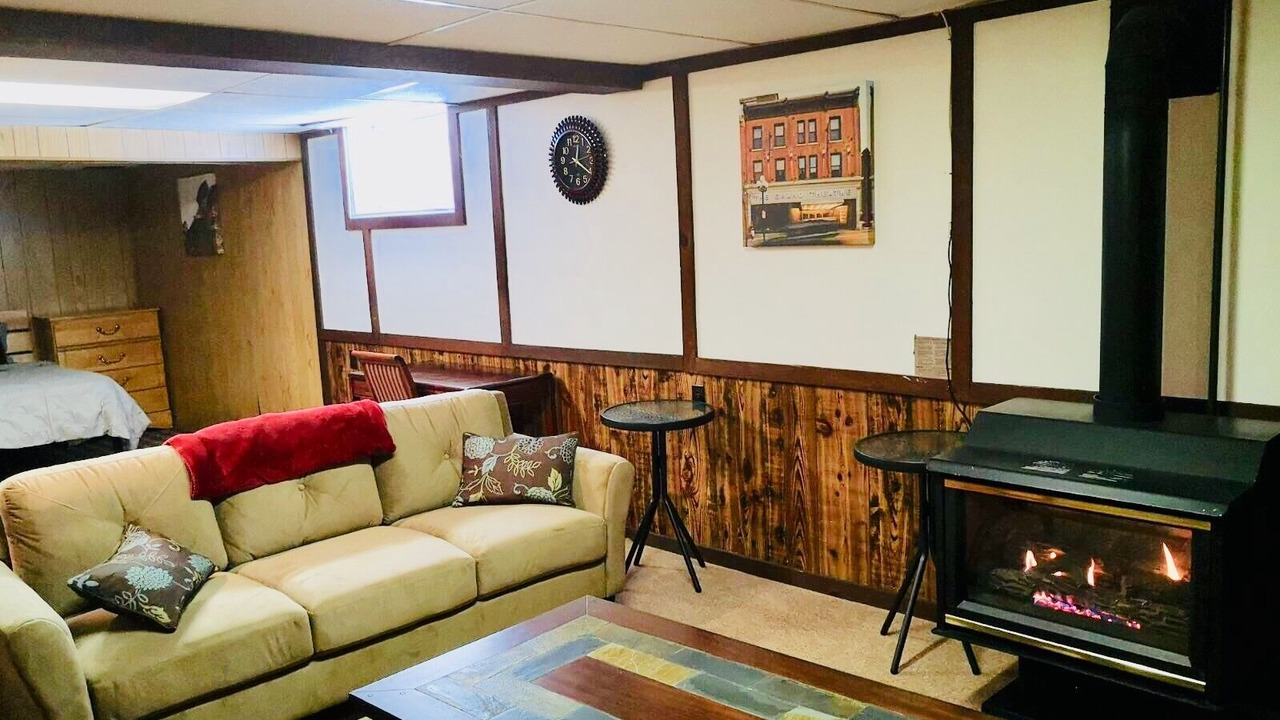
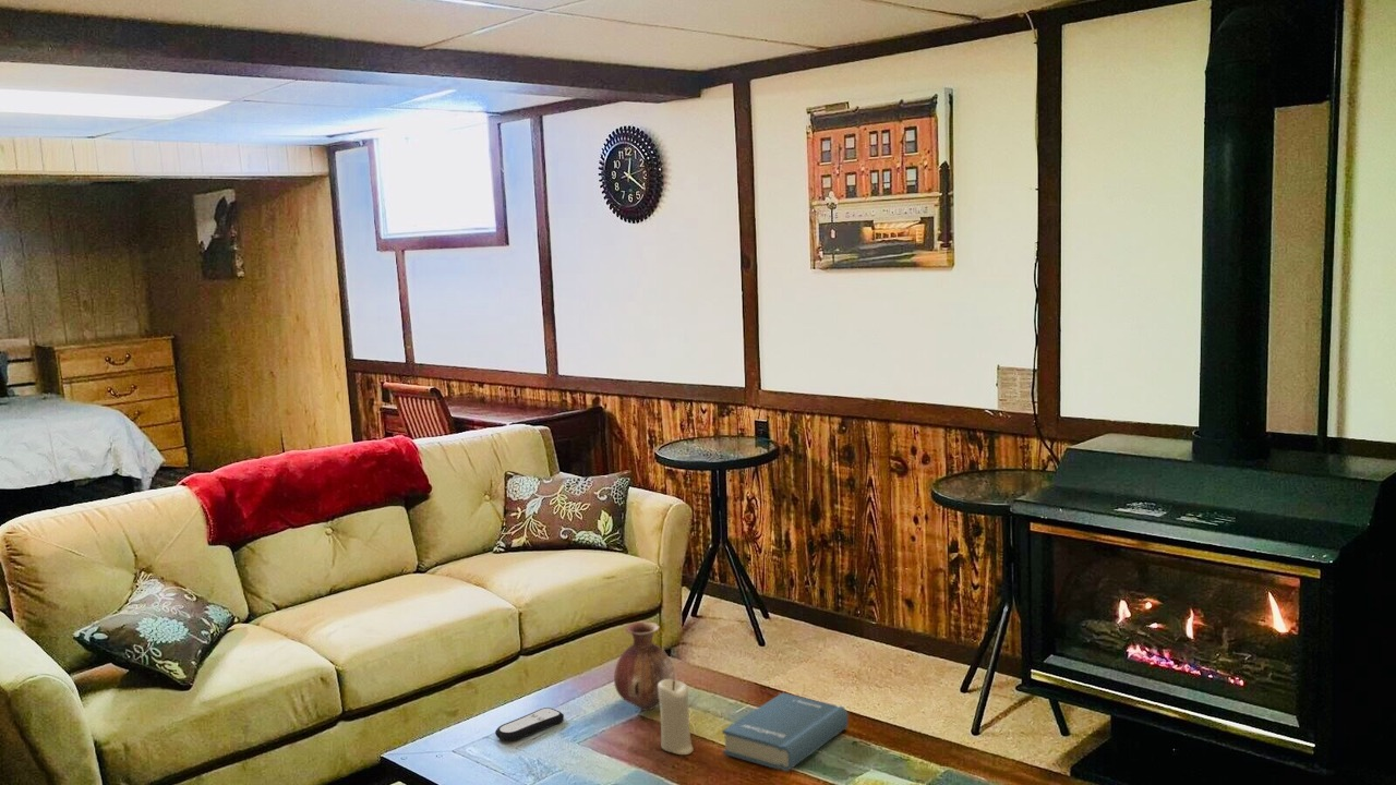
+ hardback book (786, 729)
+ candle (675, 714)
+ remote control (529, 724)
+ vase (643, 666)
